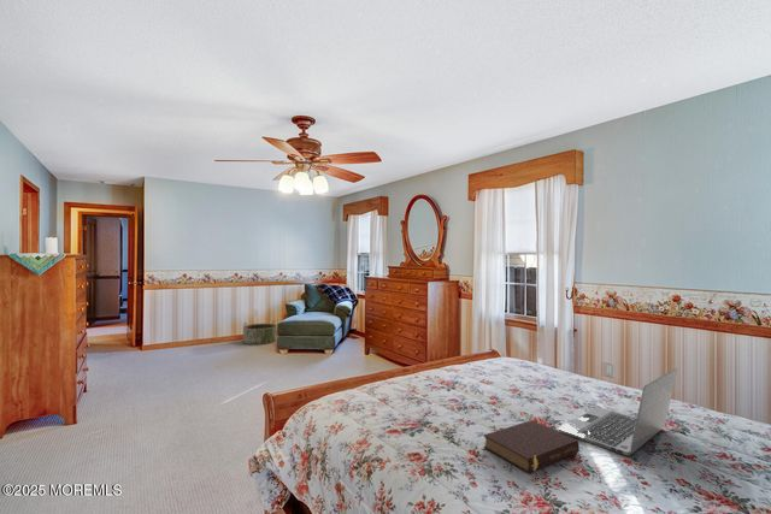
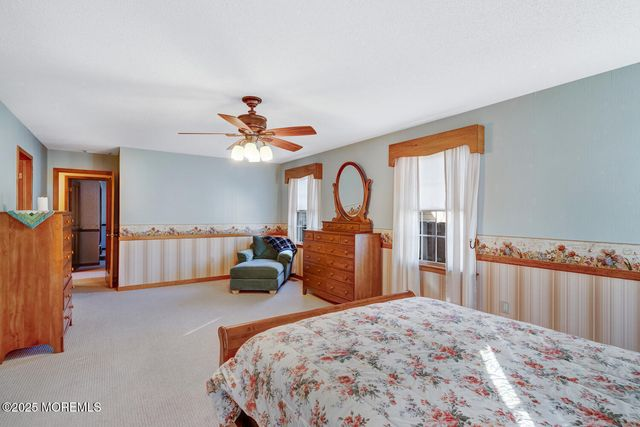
- basket (260, 331)
- laptop (612, 410)
- book (530, 443)
